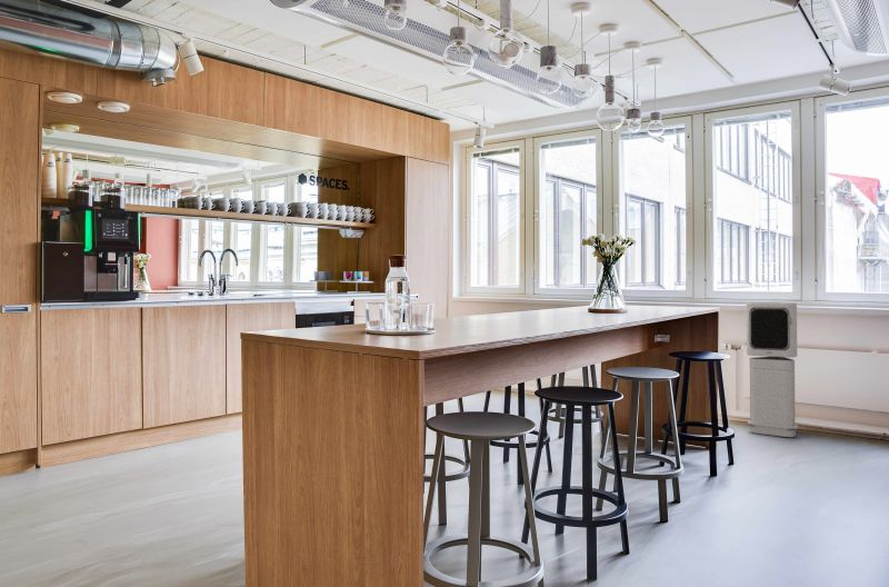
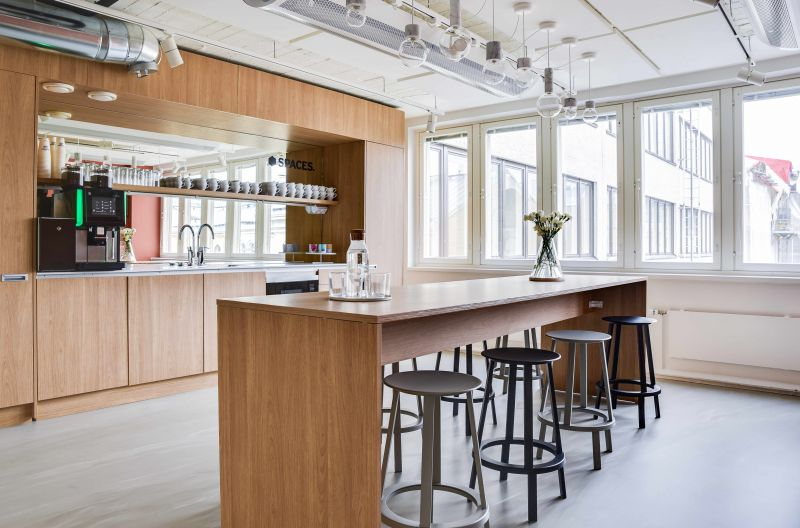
- air purifier (775, 367)
